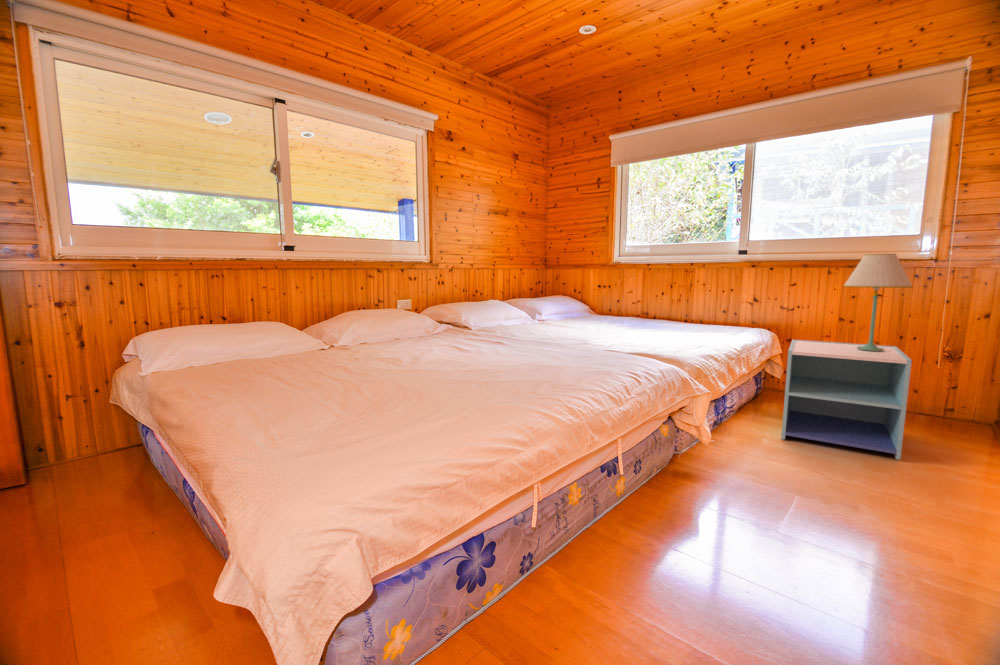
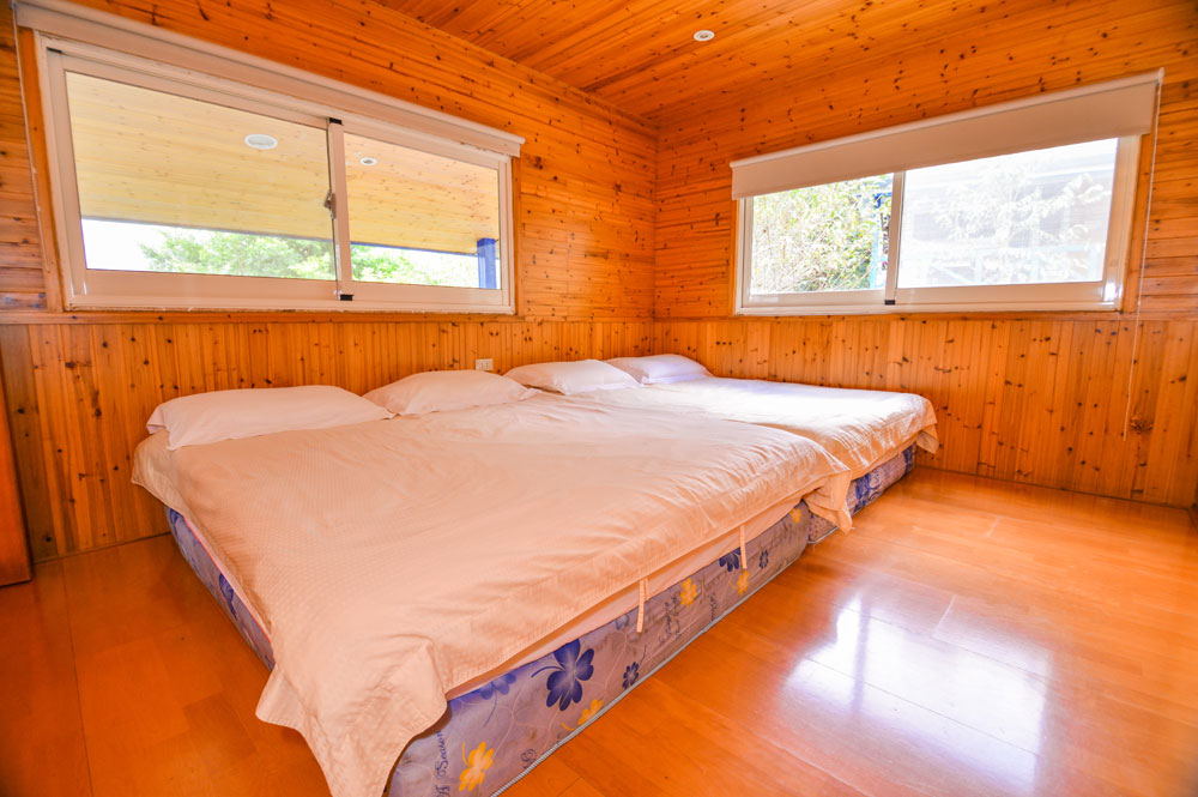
- nightstand (839, 392)
- table lamp (875, 302)
